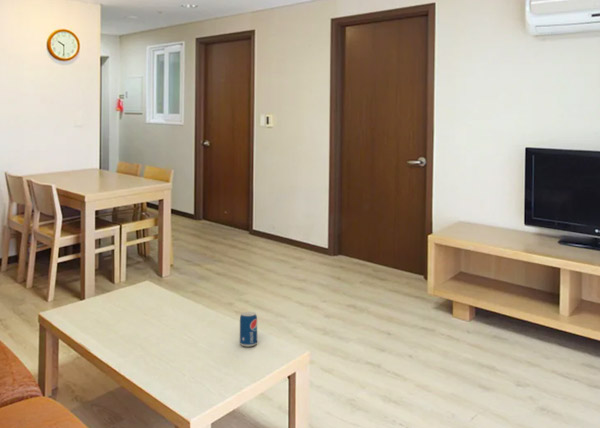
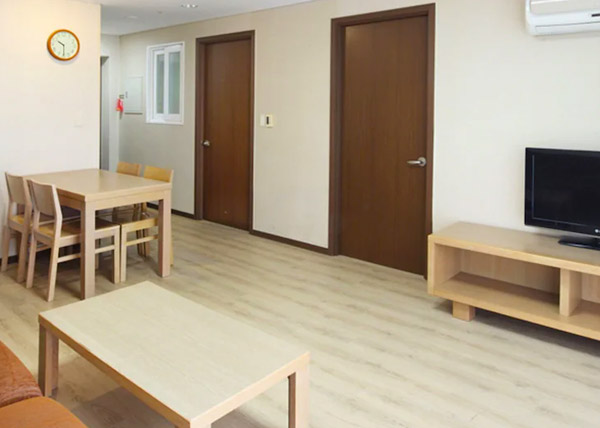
- beverage can (248, 328)
